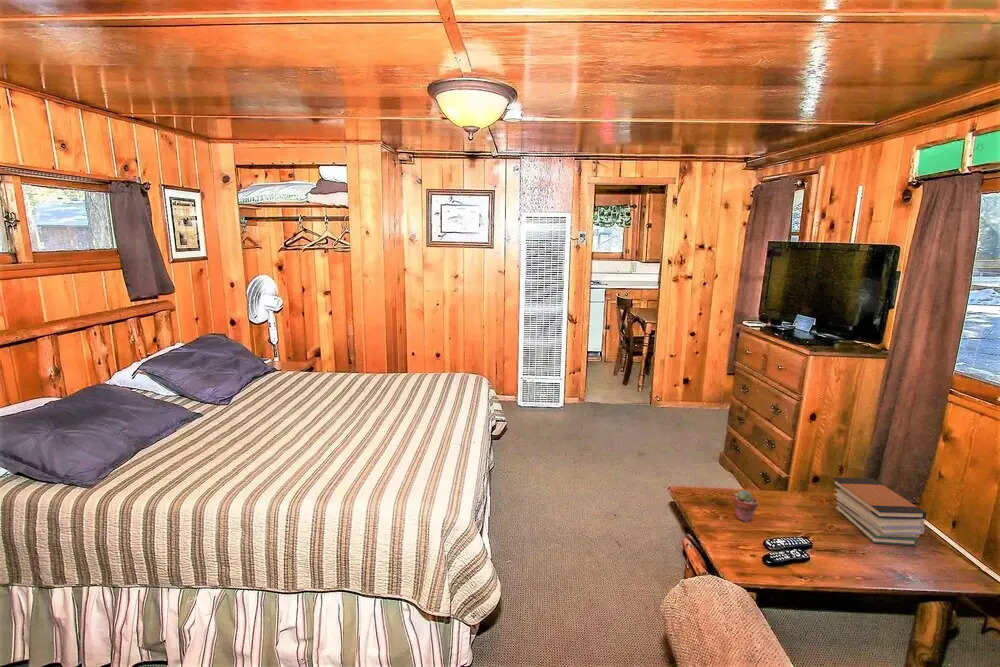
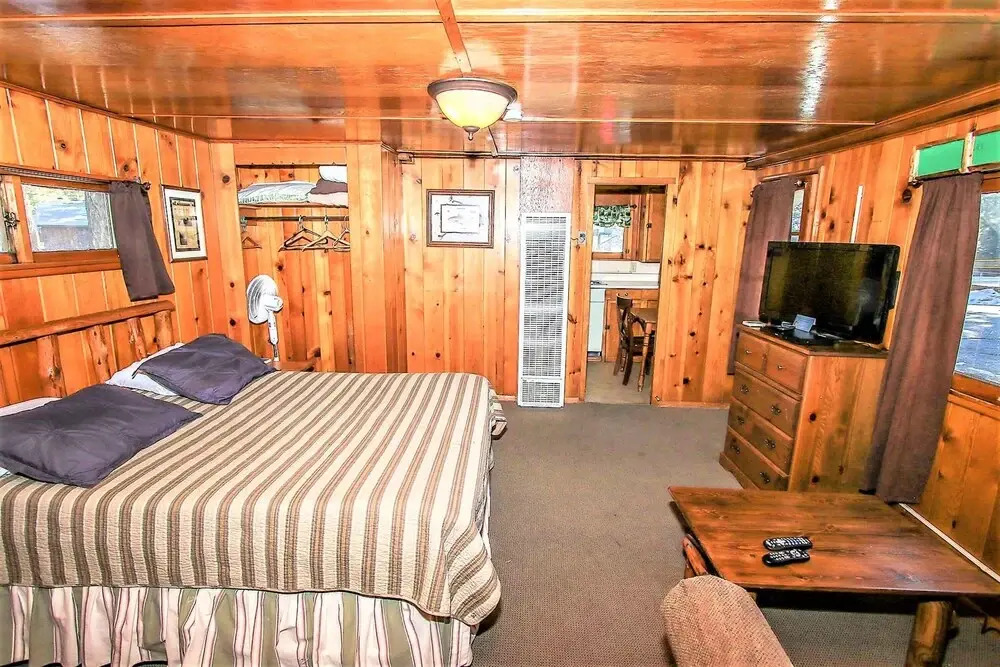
- book stack (875, 510)
- potted succulent (744, 504)
